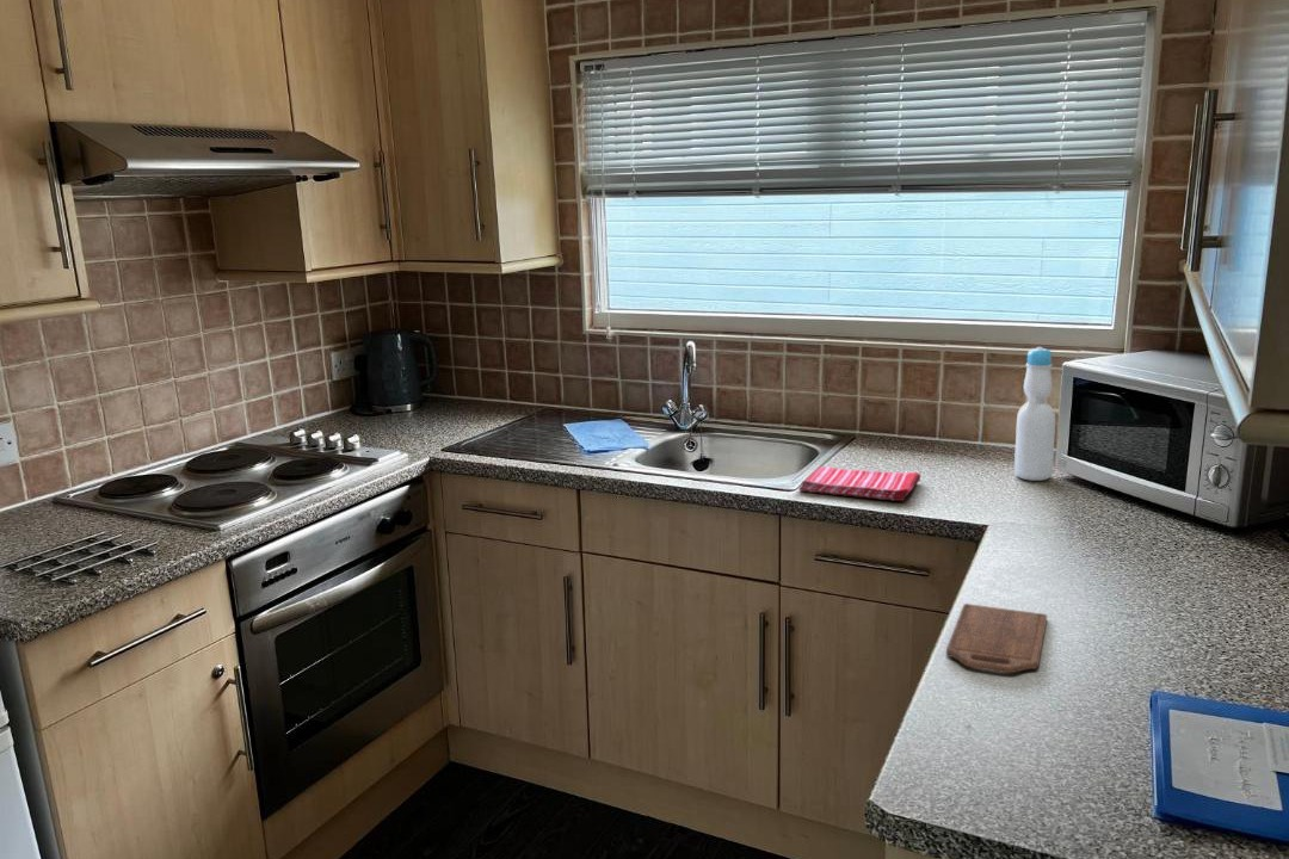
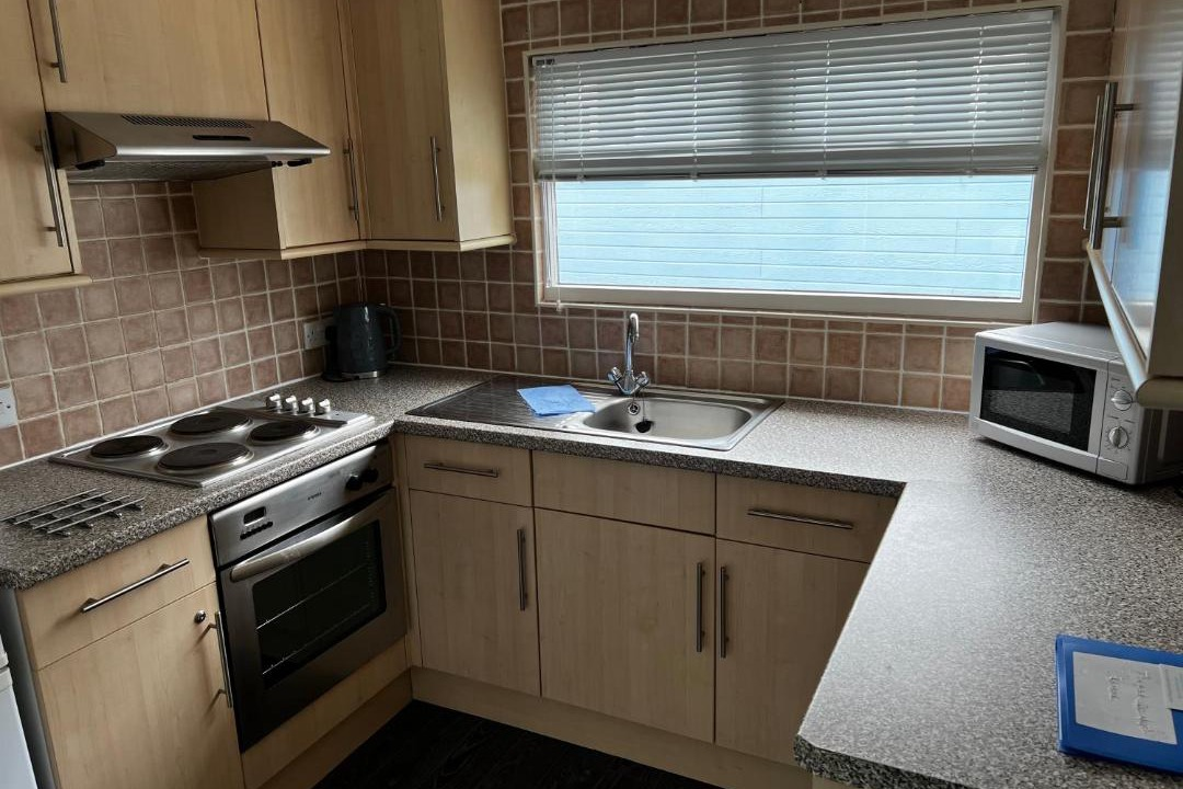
- dish towel (861, 481)
- bottle (1036, 413)
- cutting board (997, 637)
